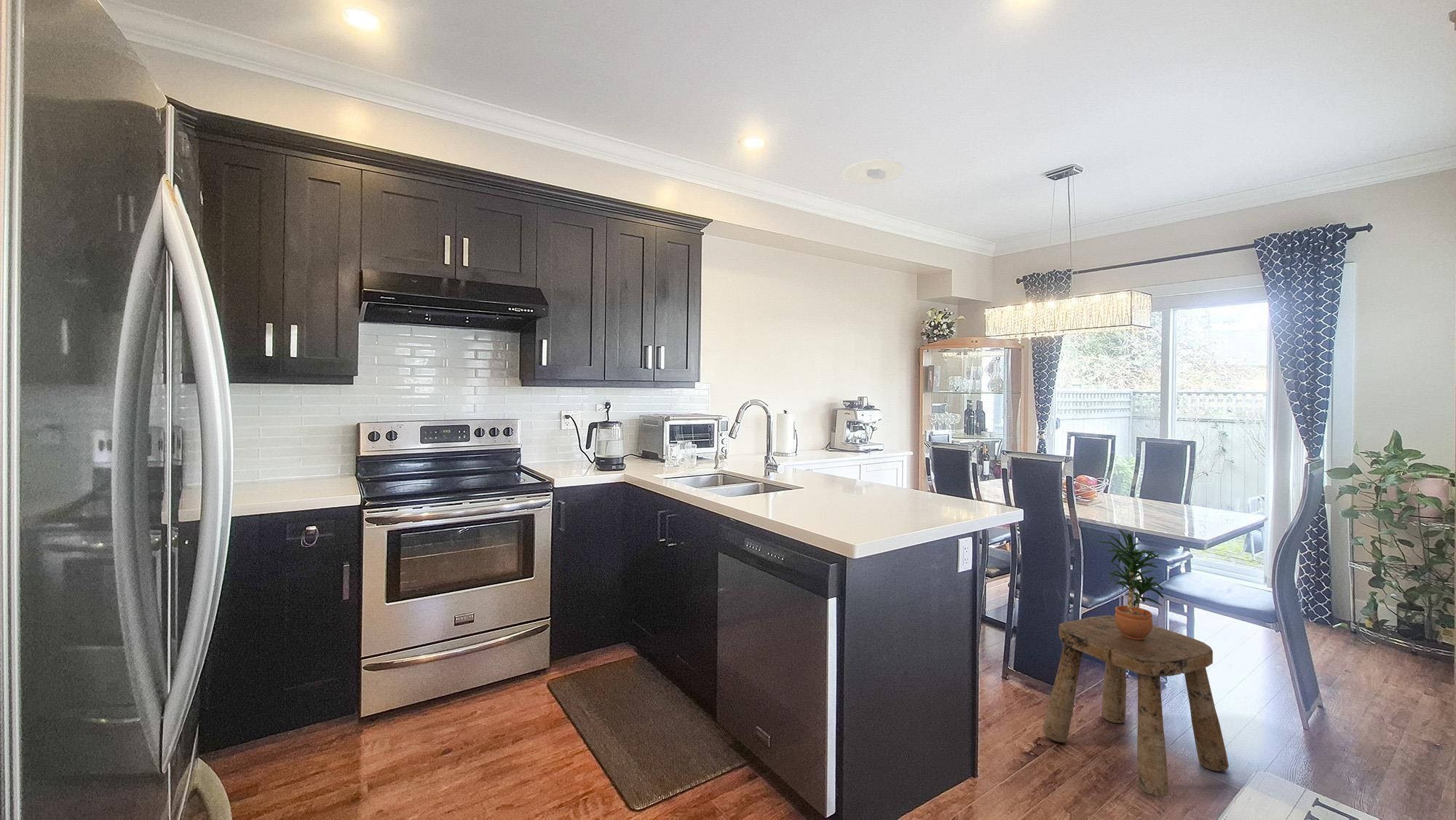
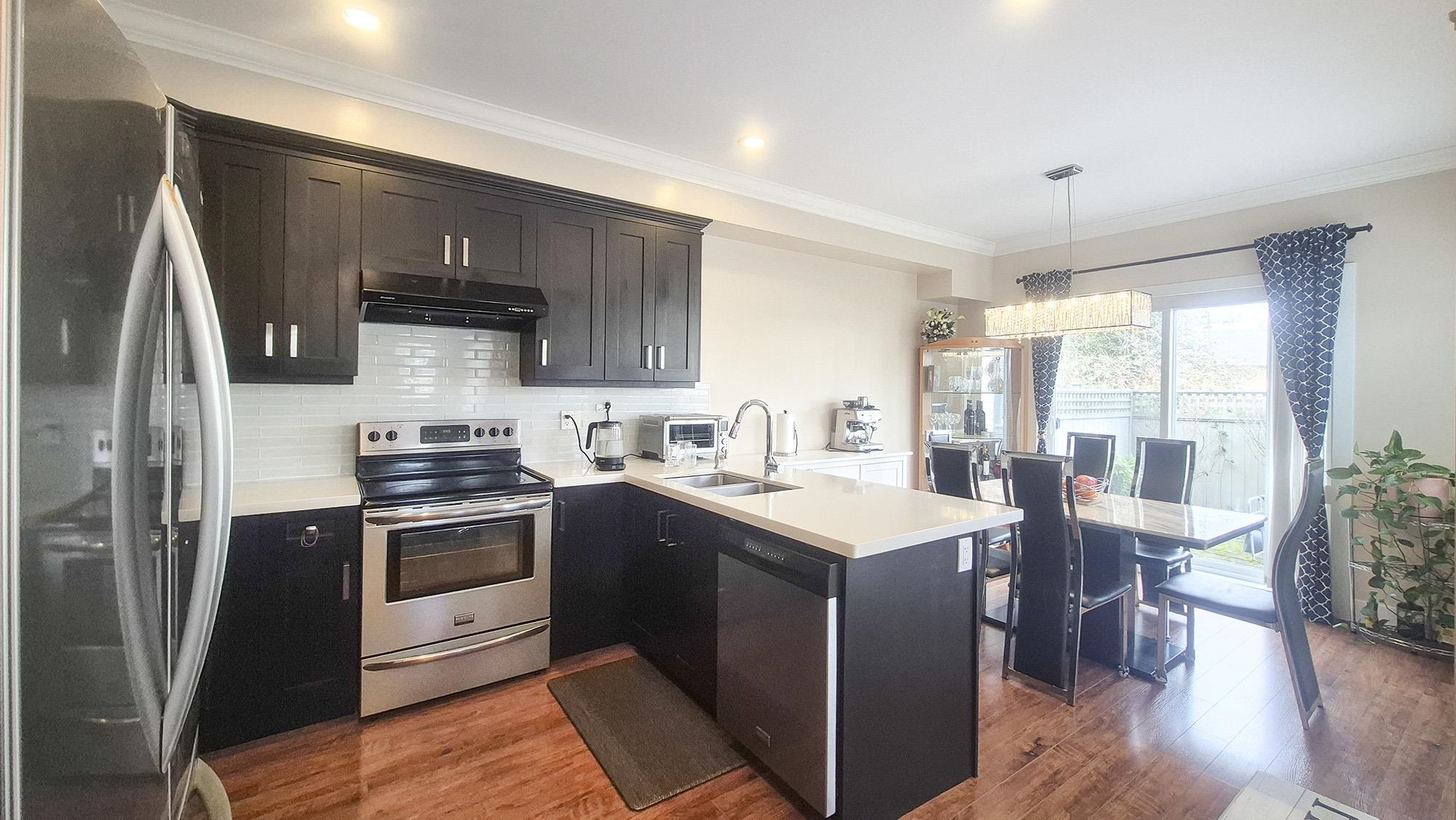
- potted plant (1132, 582)
- recessed light (873, 170)
- stool (1125, 693)
